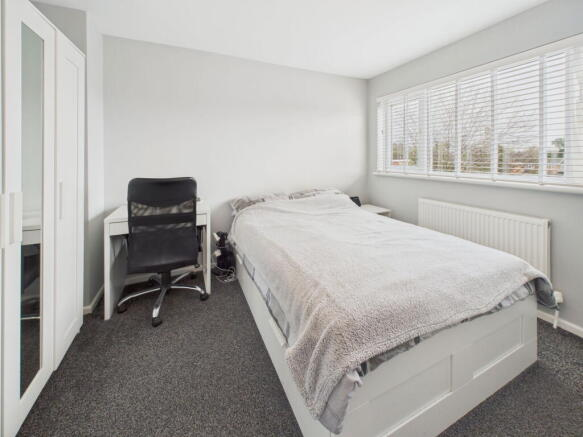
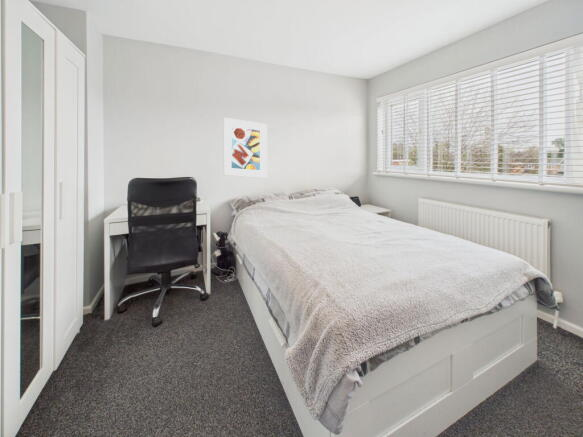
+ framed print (246, 148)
